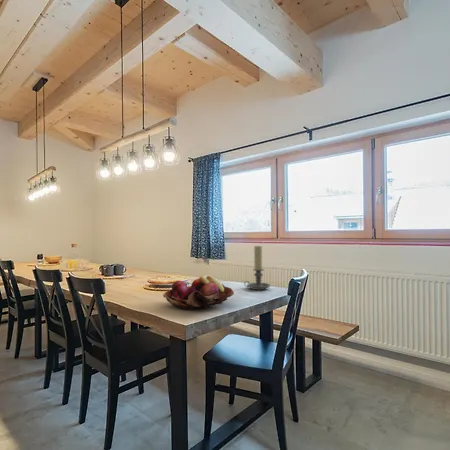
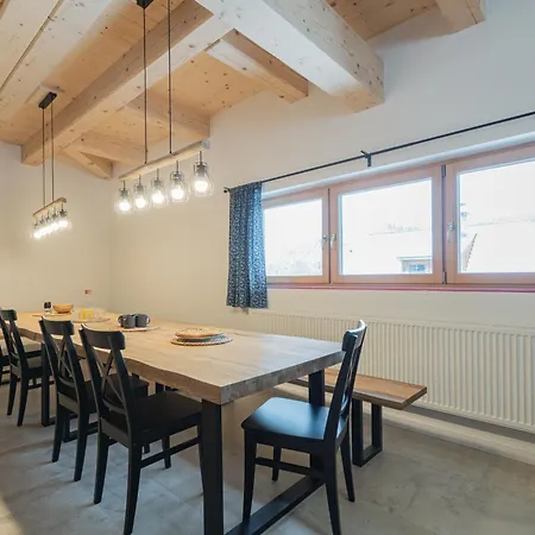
- candle holder (256, 266)
- fruit basket (200, 290)
